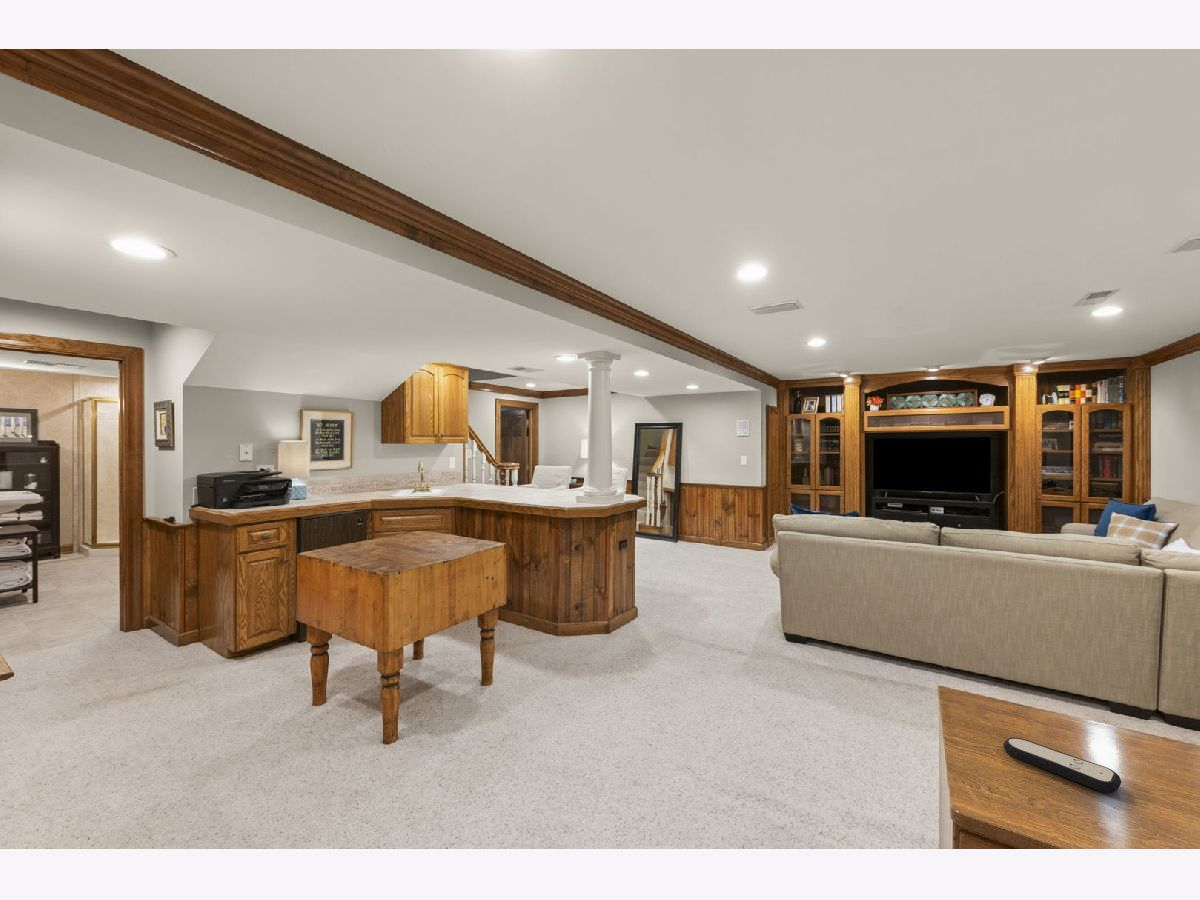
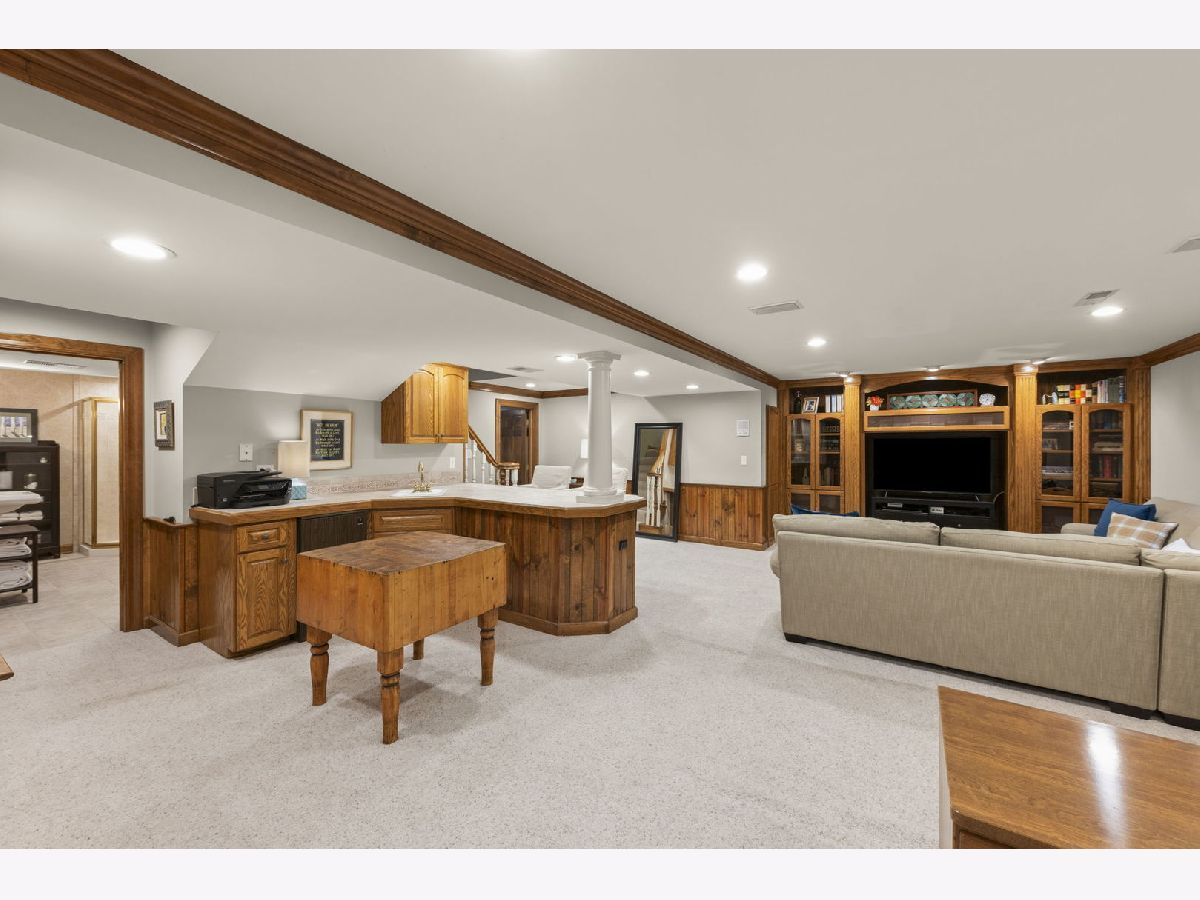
- remote control (1058, 762)
